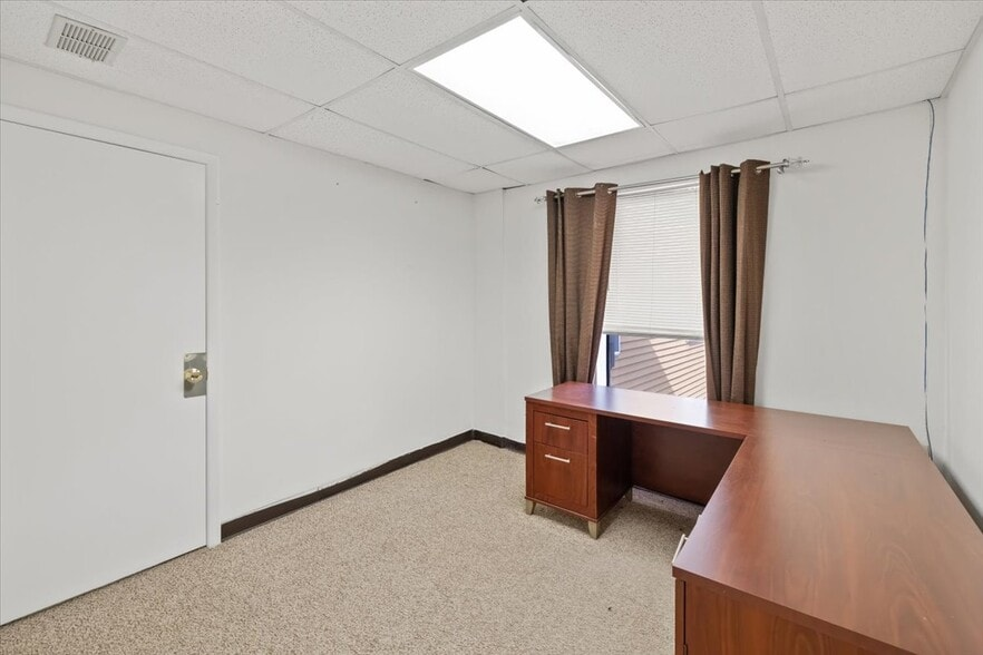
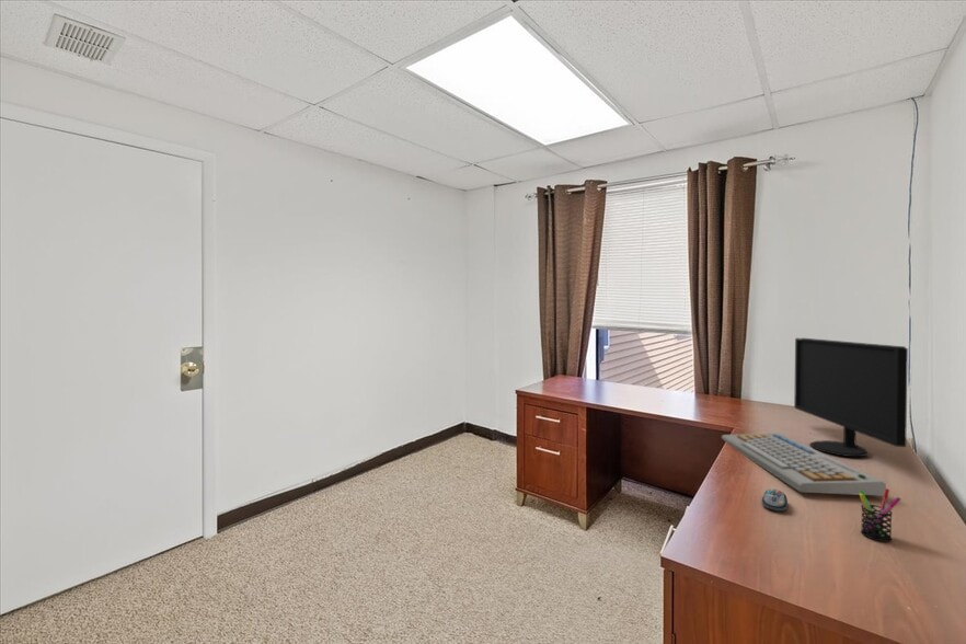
+ keyboard (789, 457)
+ computer mouse (774, 498)
+ computer monitor (839, 395)
+ pen holder (874, 510)
